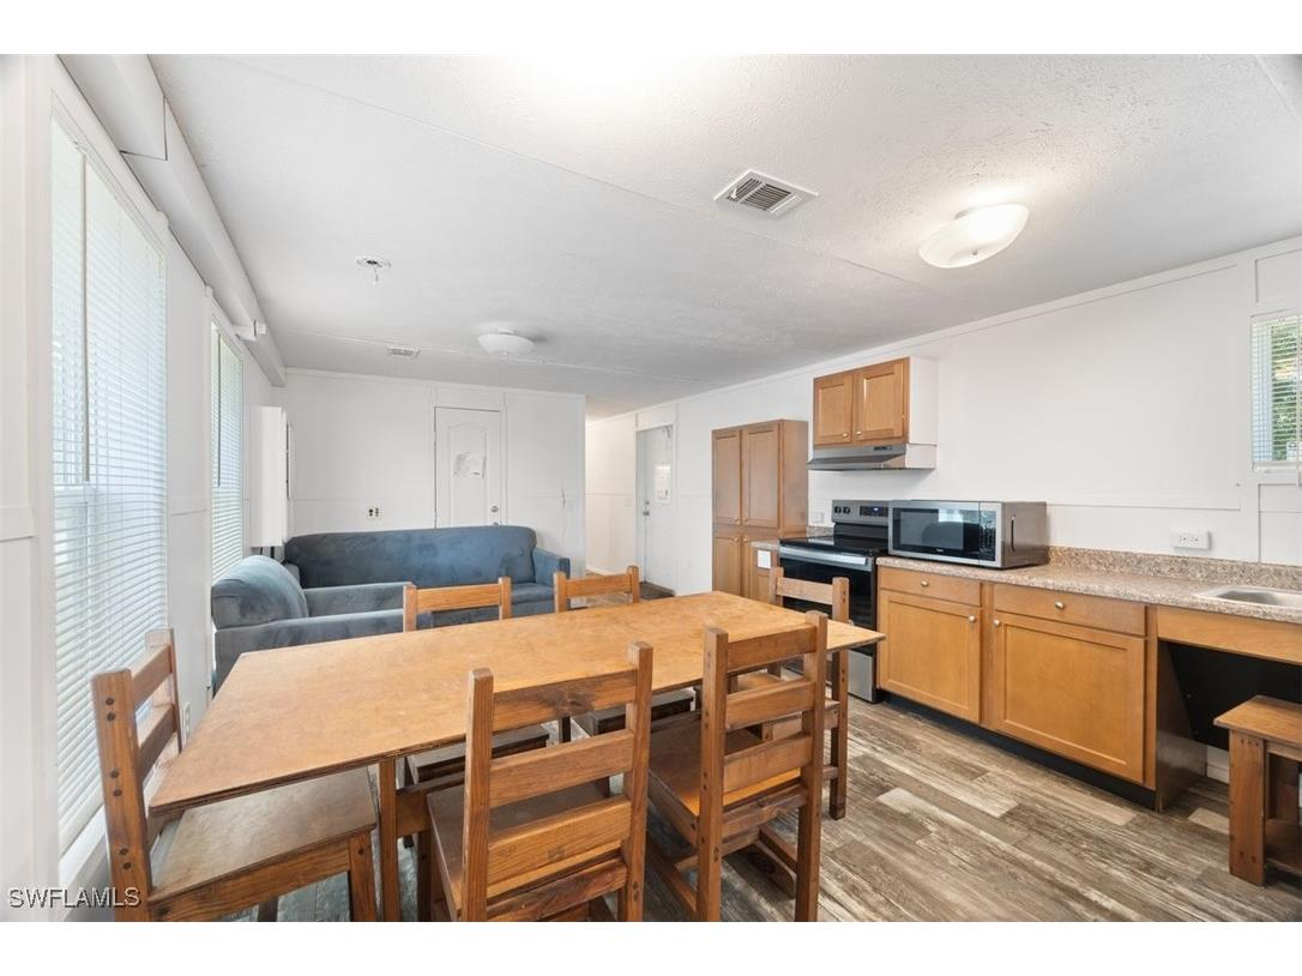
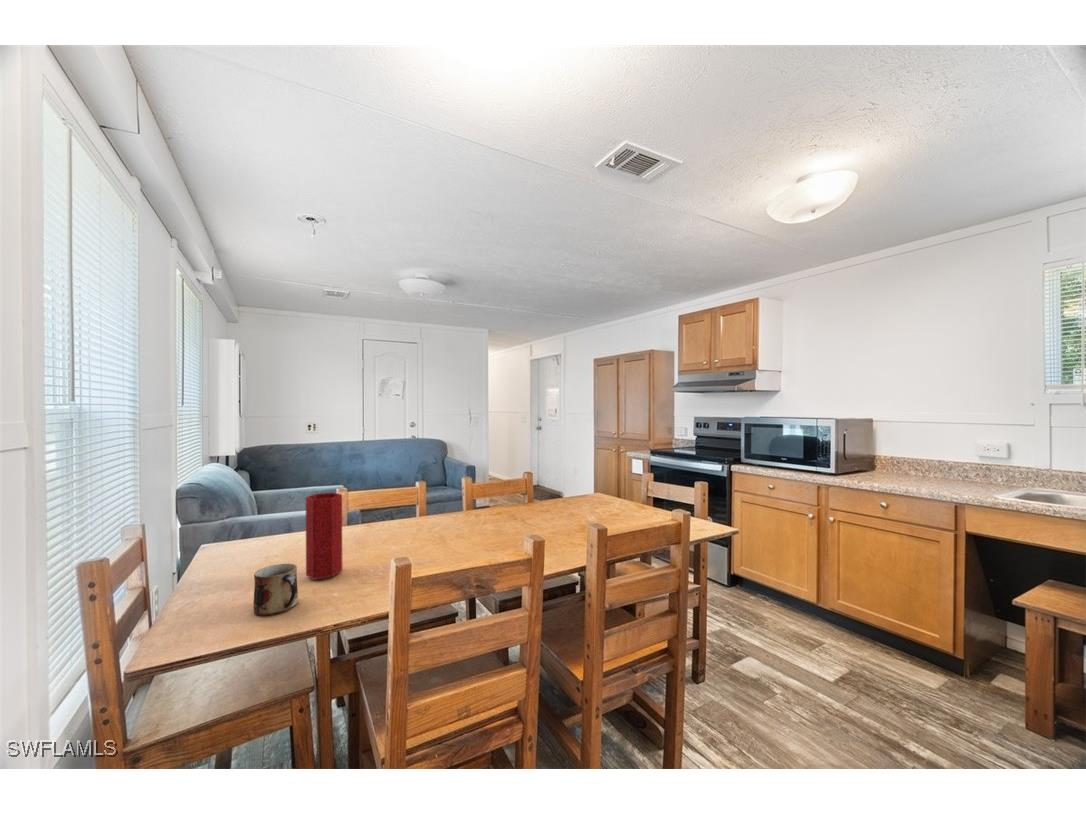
+ vase (324, 535)
+ mug (278, 588)
